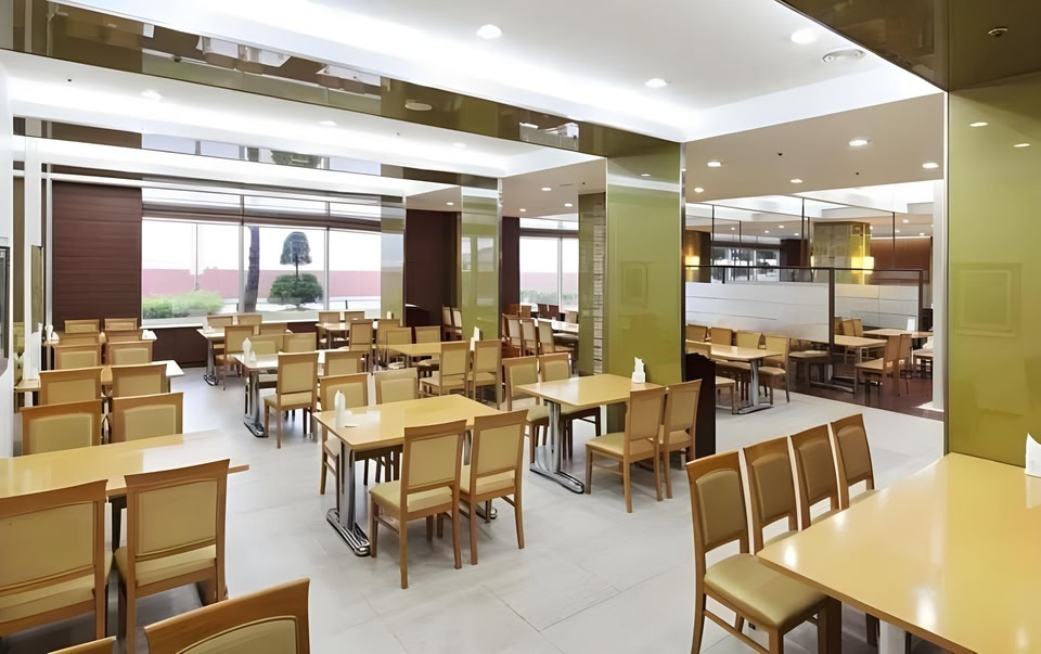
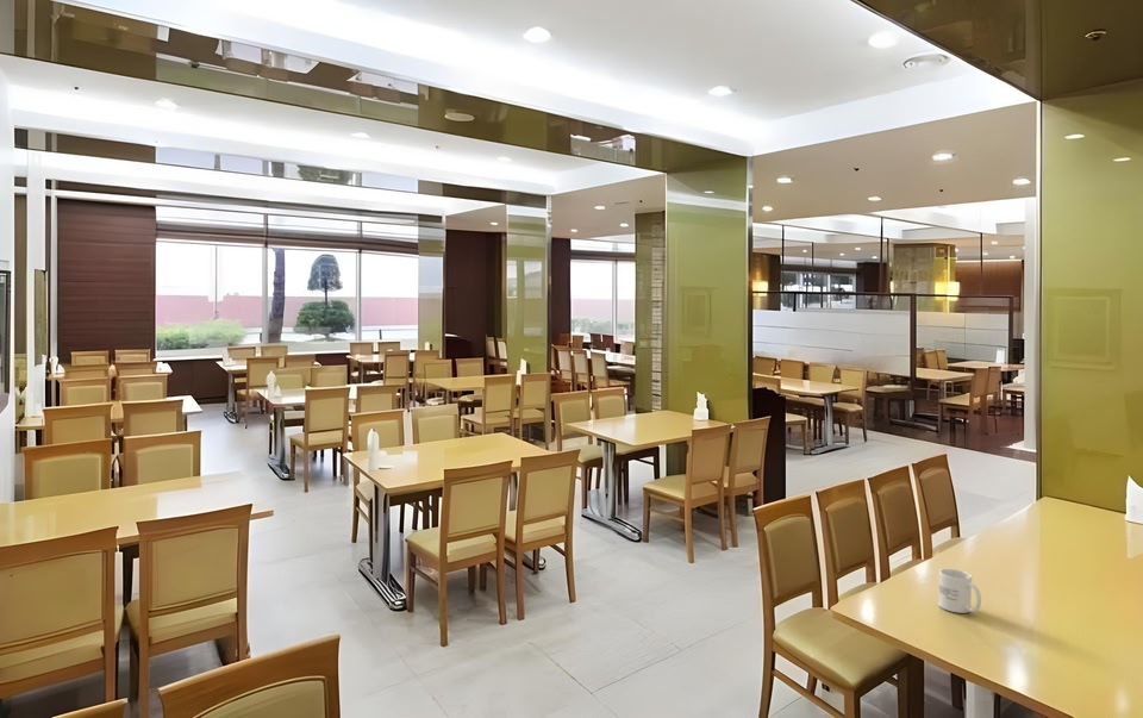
+ mug (960, 592)
